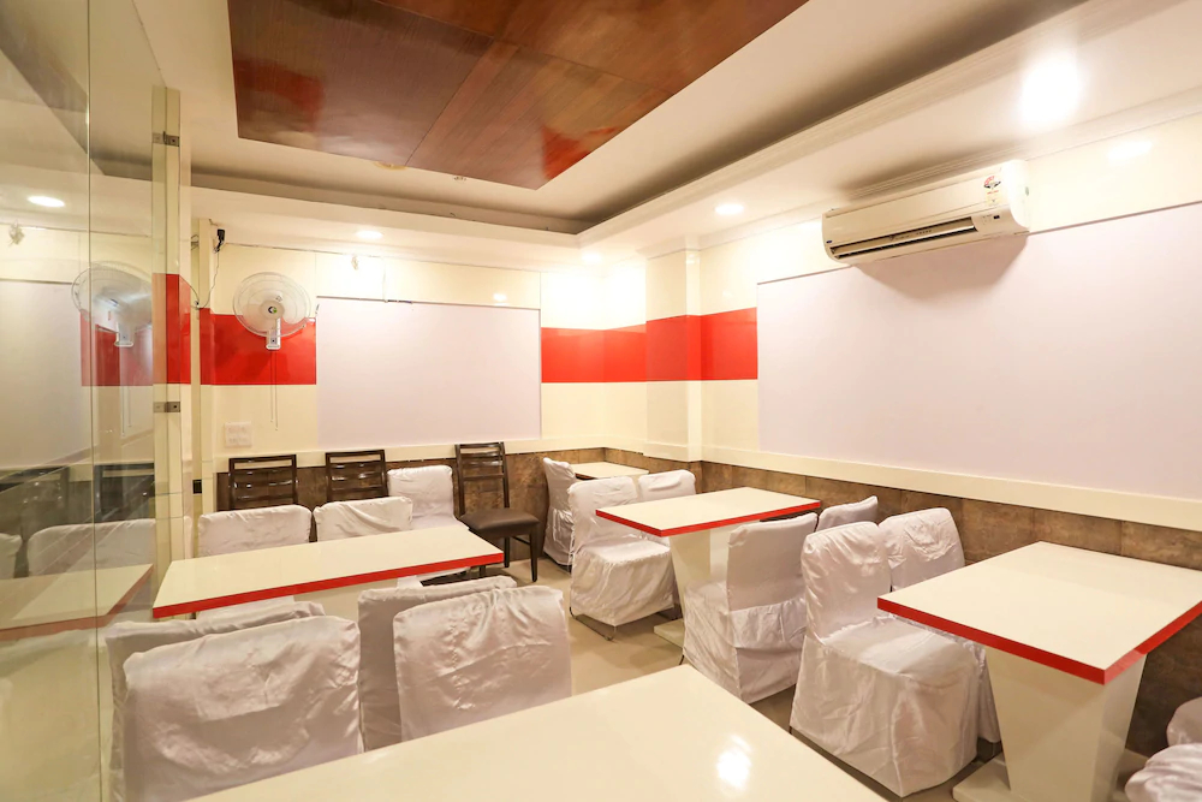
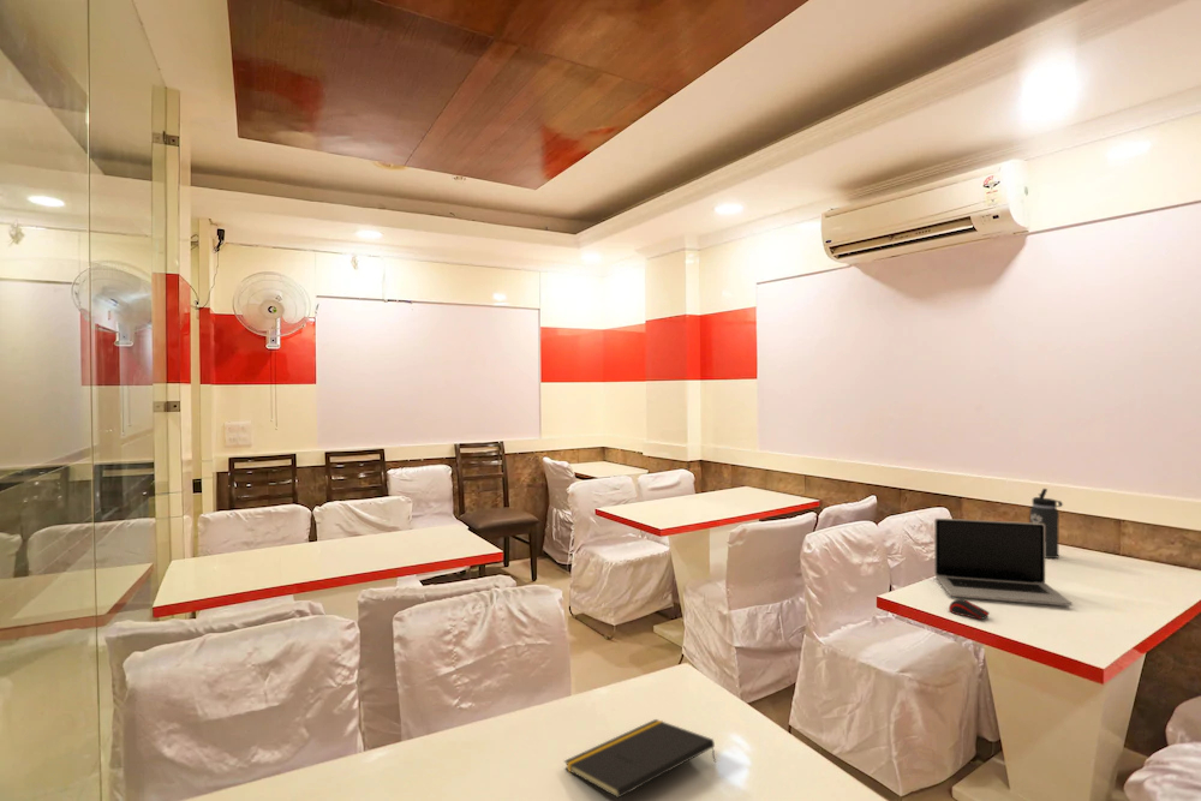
+ computer mouse (968, 608)
+ notepad (639, 754)
+ laptop (998, 560)
+ thermos bottle (1046, 522)
